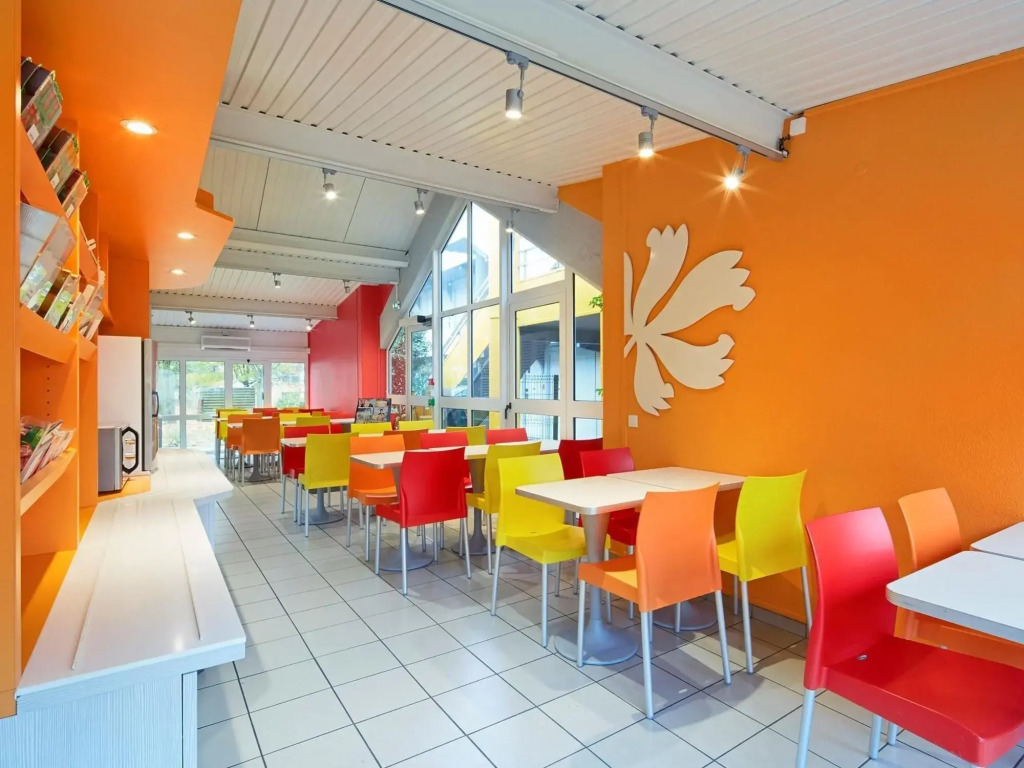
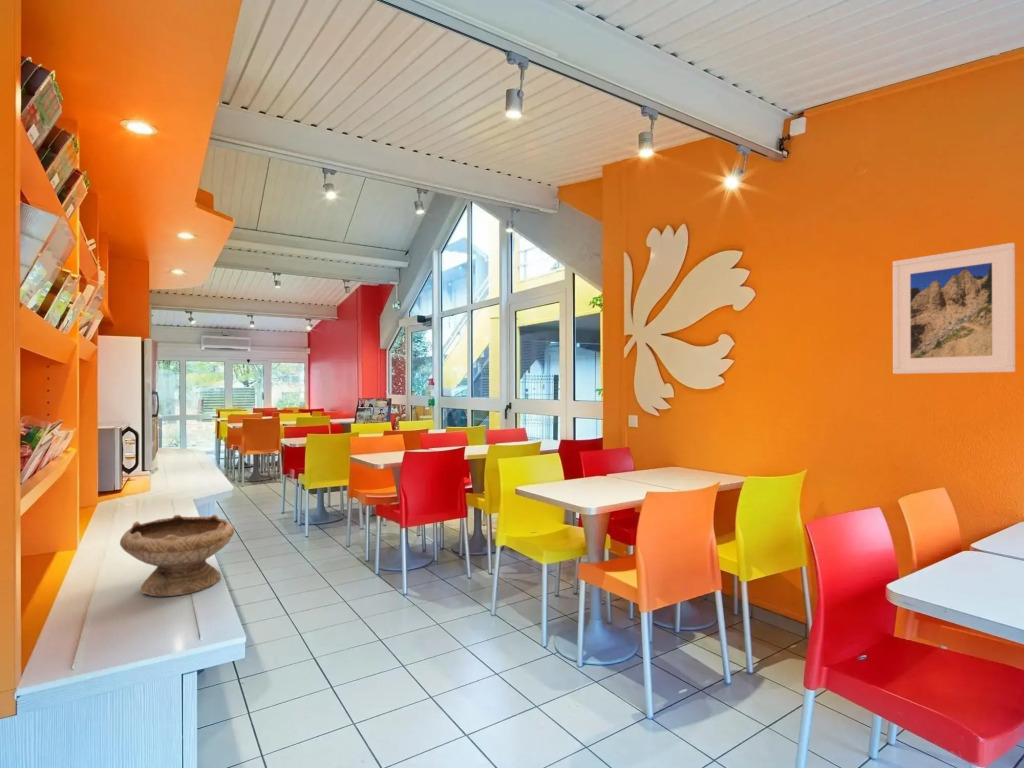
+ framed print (949, 312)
+ bowl (179, 552)
